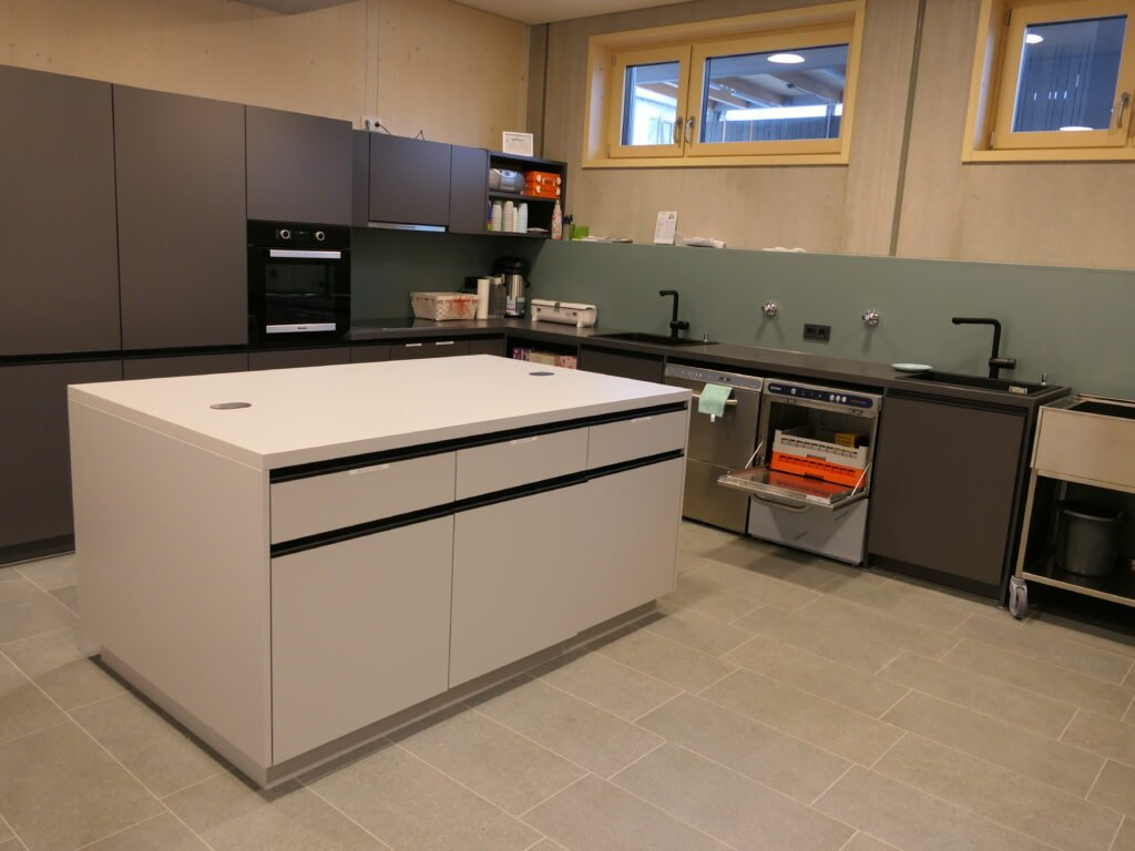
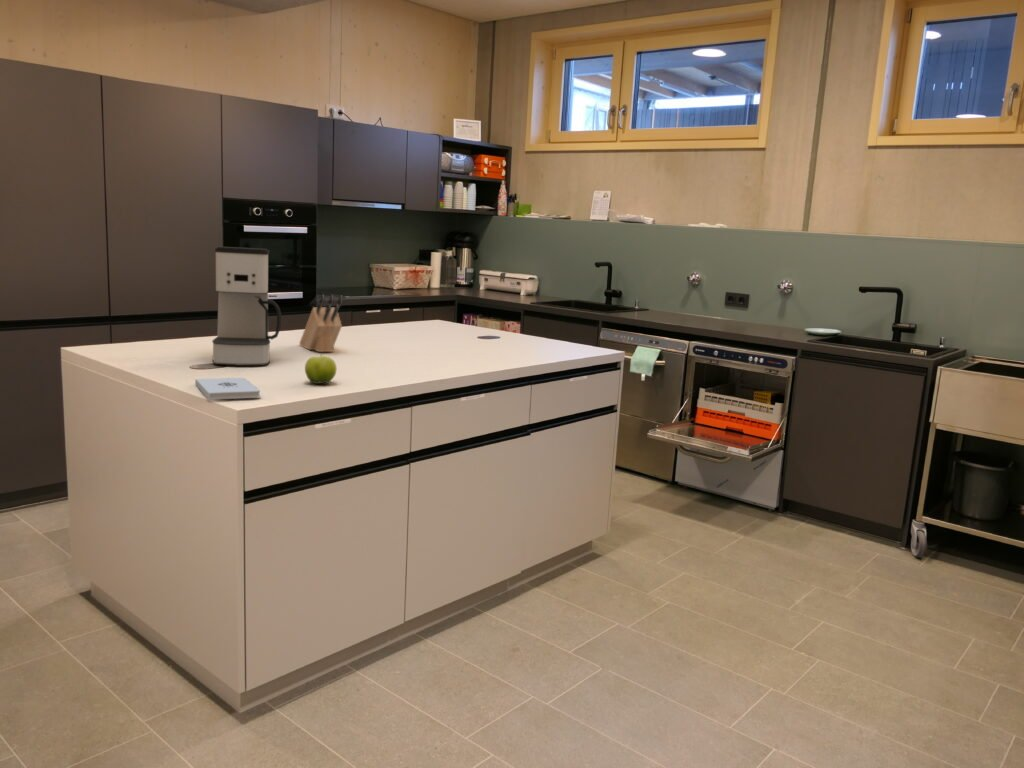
+ notepad (227, 387)
+ fruit (320, 369)
+ coffee maker (247, 305)
+ knife block (322, 321)
